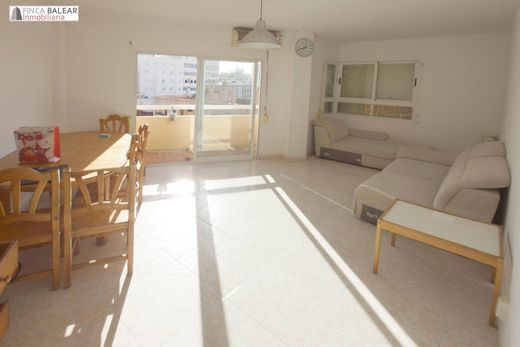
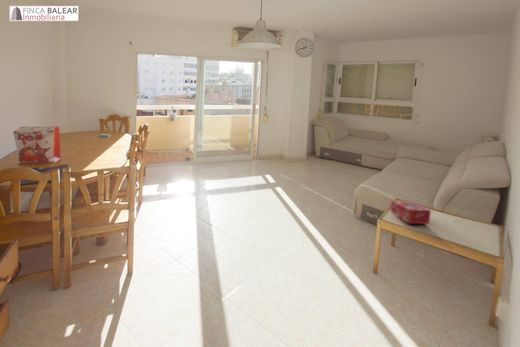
+ tissue box (409, 211)
